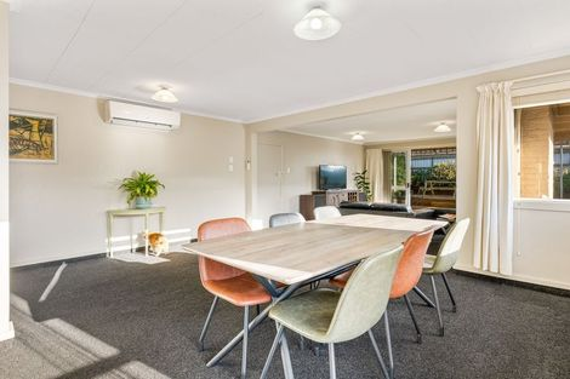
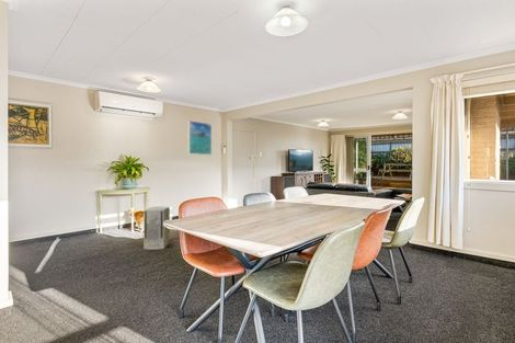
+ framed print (199, 138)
+ air purifier (157, 227)
